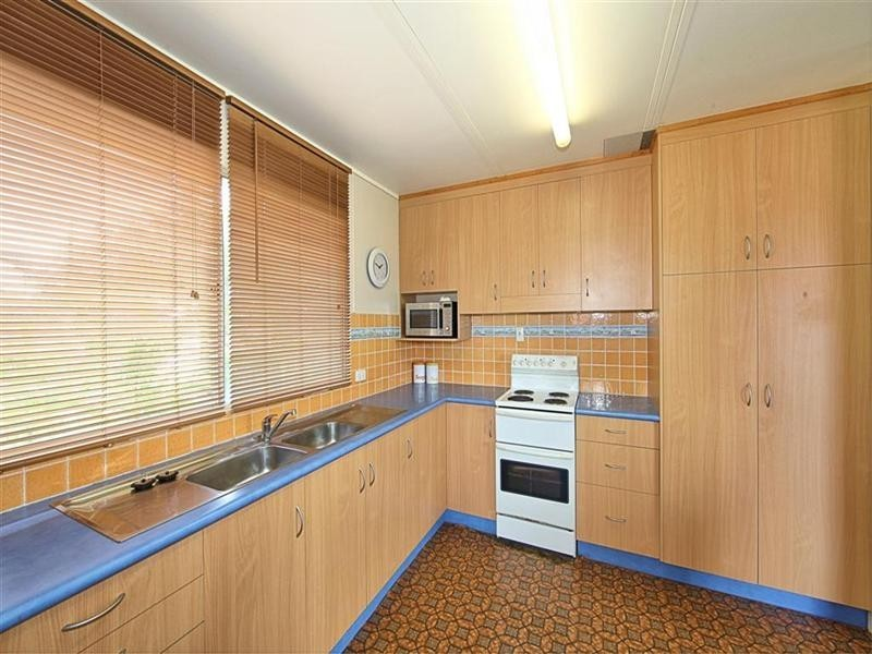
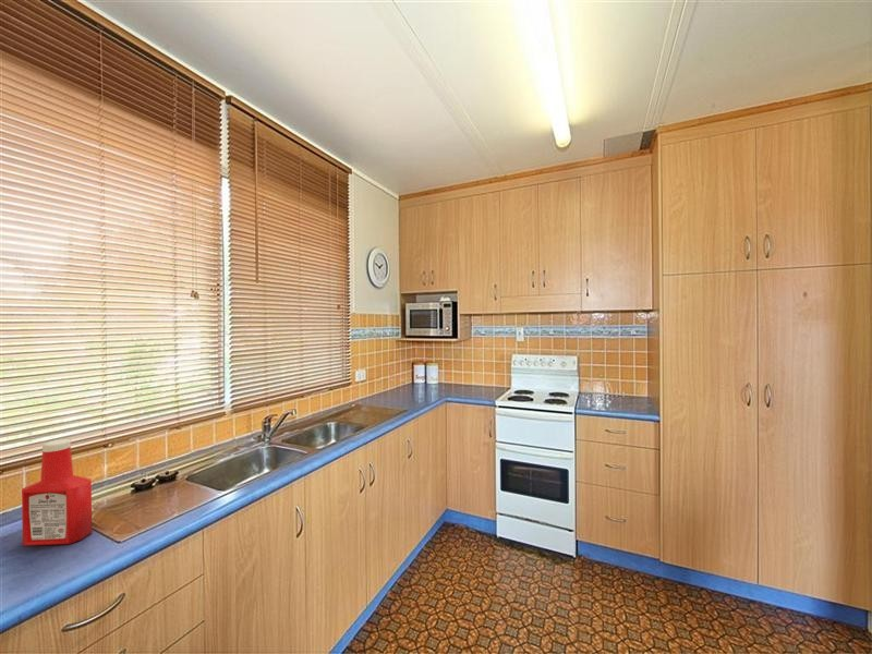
+ soap bottle (57, 489)
